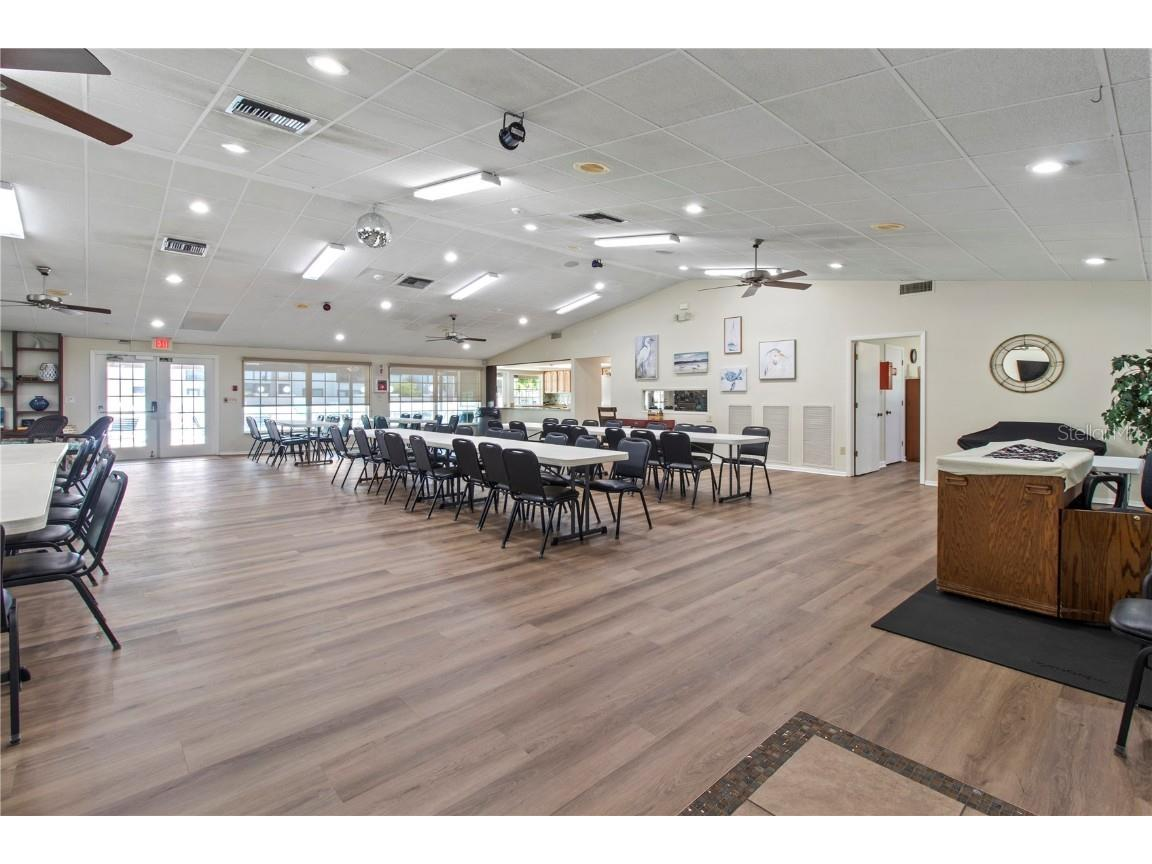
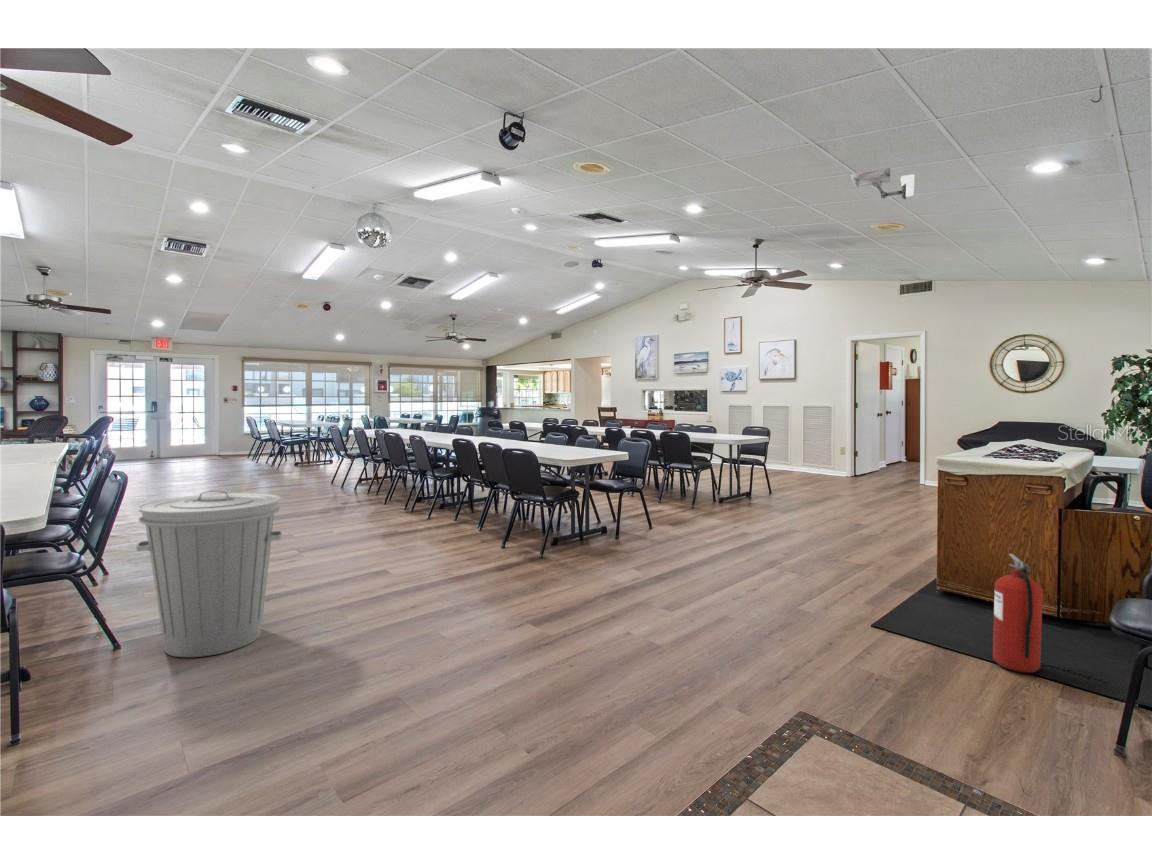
+ security camera (882, 190)
+ fire extinguisher (1019, 613)
+ trash can (213, 565)
